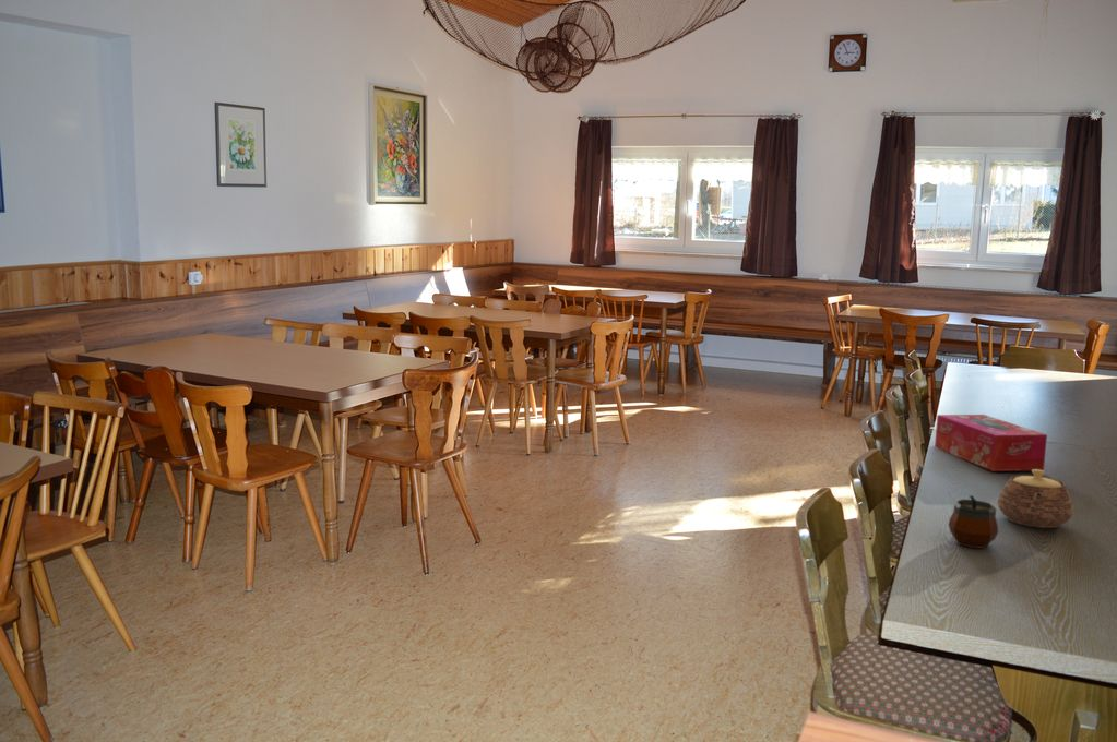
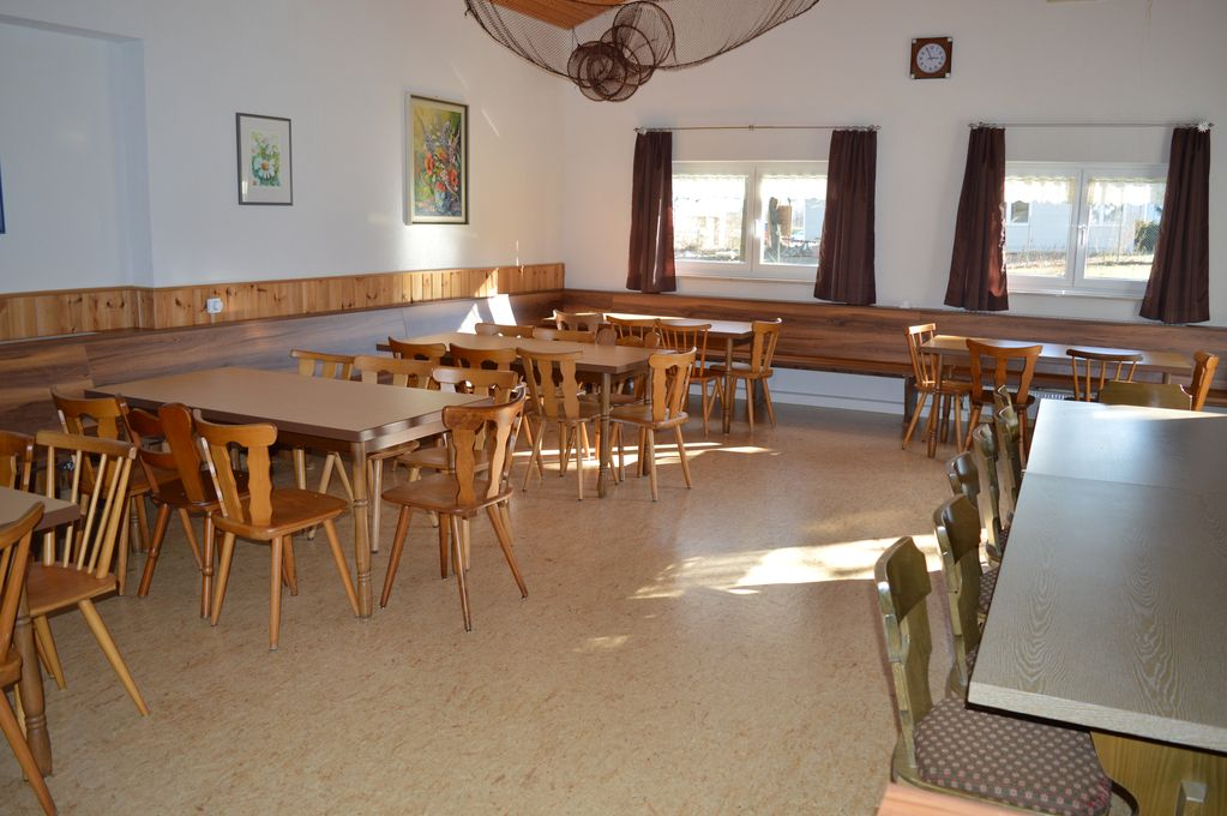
- gourd (973, 517)
- teapot (1035, 496)
- tissue box (987, 441)
